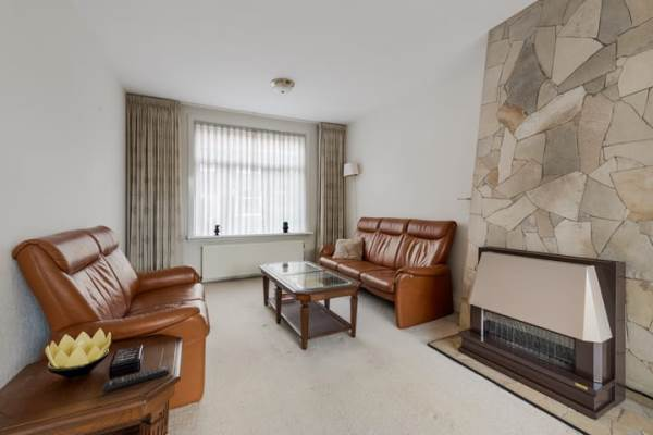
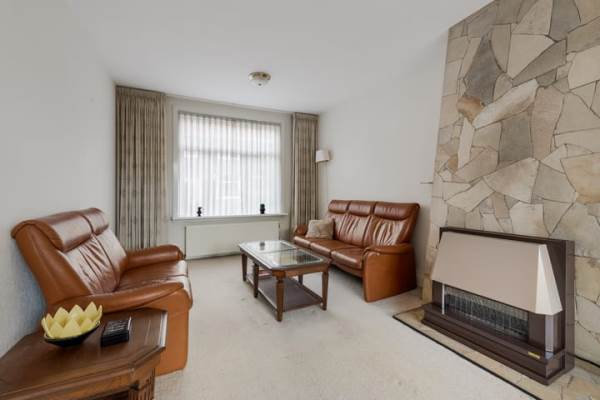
- remote control (137, 377)
